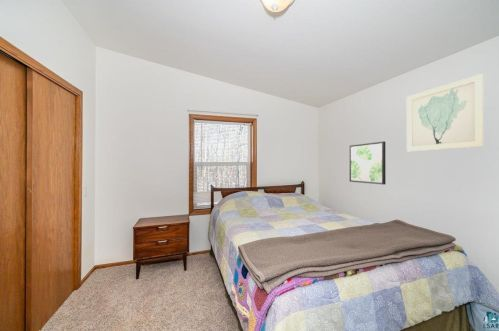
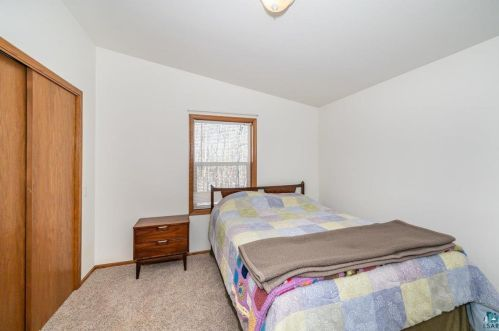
- wall art (439, 118)
- wall art (365, 163)
